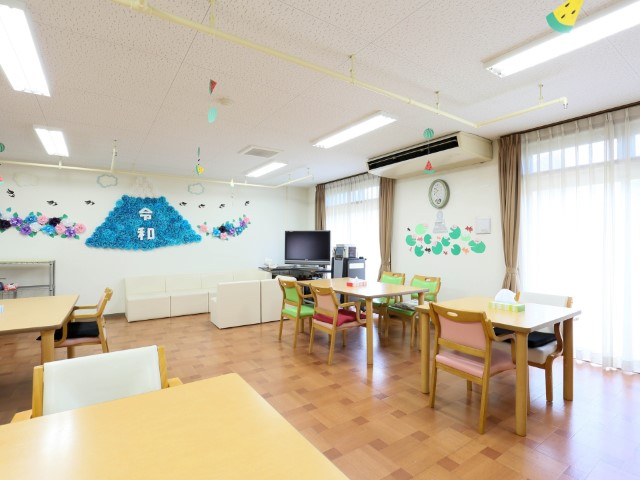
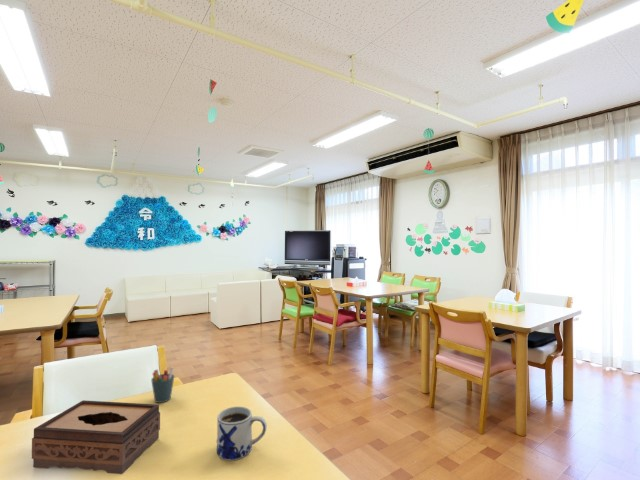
+ pen holder (162, 382)
+ tissue box (100, 433)
+ mug (239, 431)
